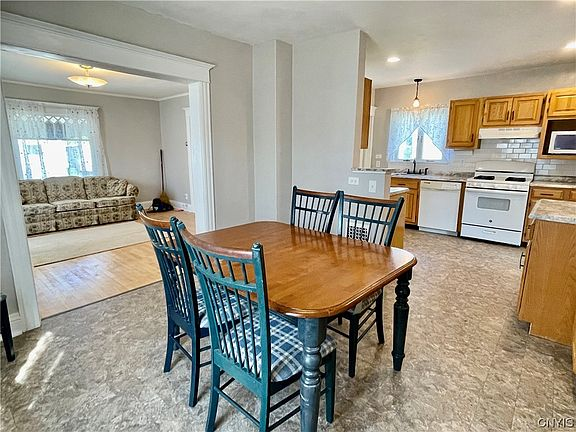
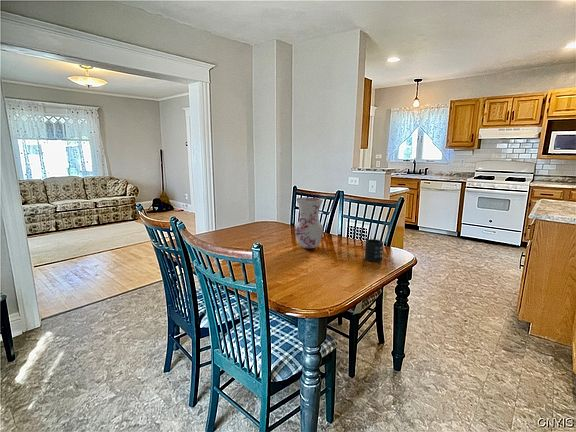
+ mug (376, 249)
+ vase (308, 223)
